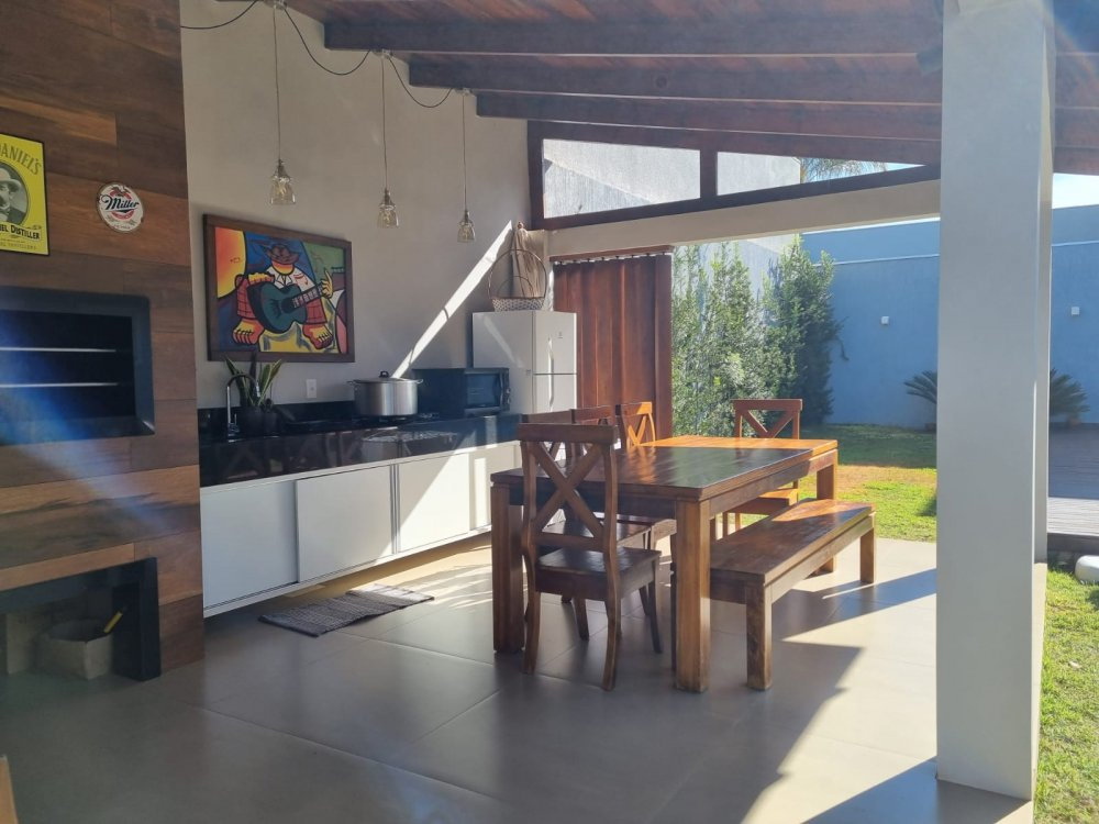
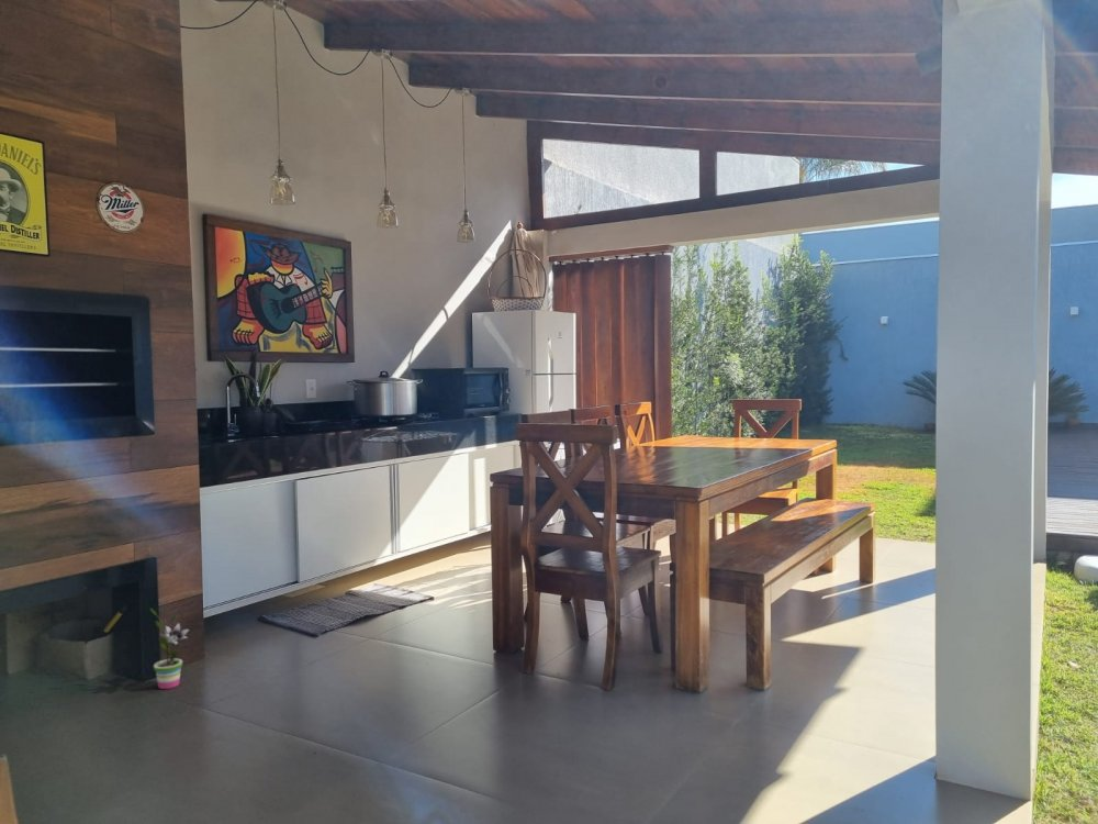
+ potted plant (175, 643)
